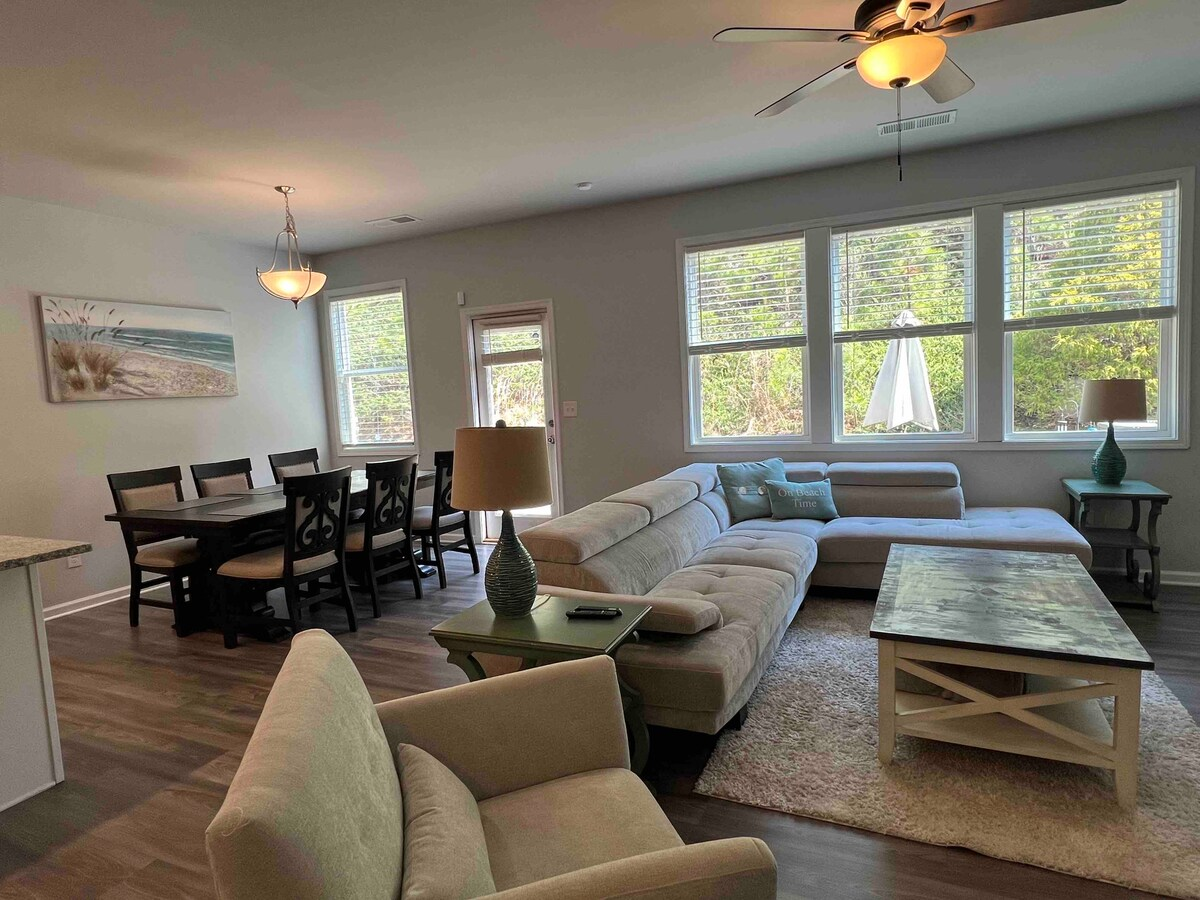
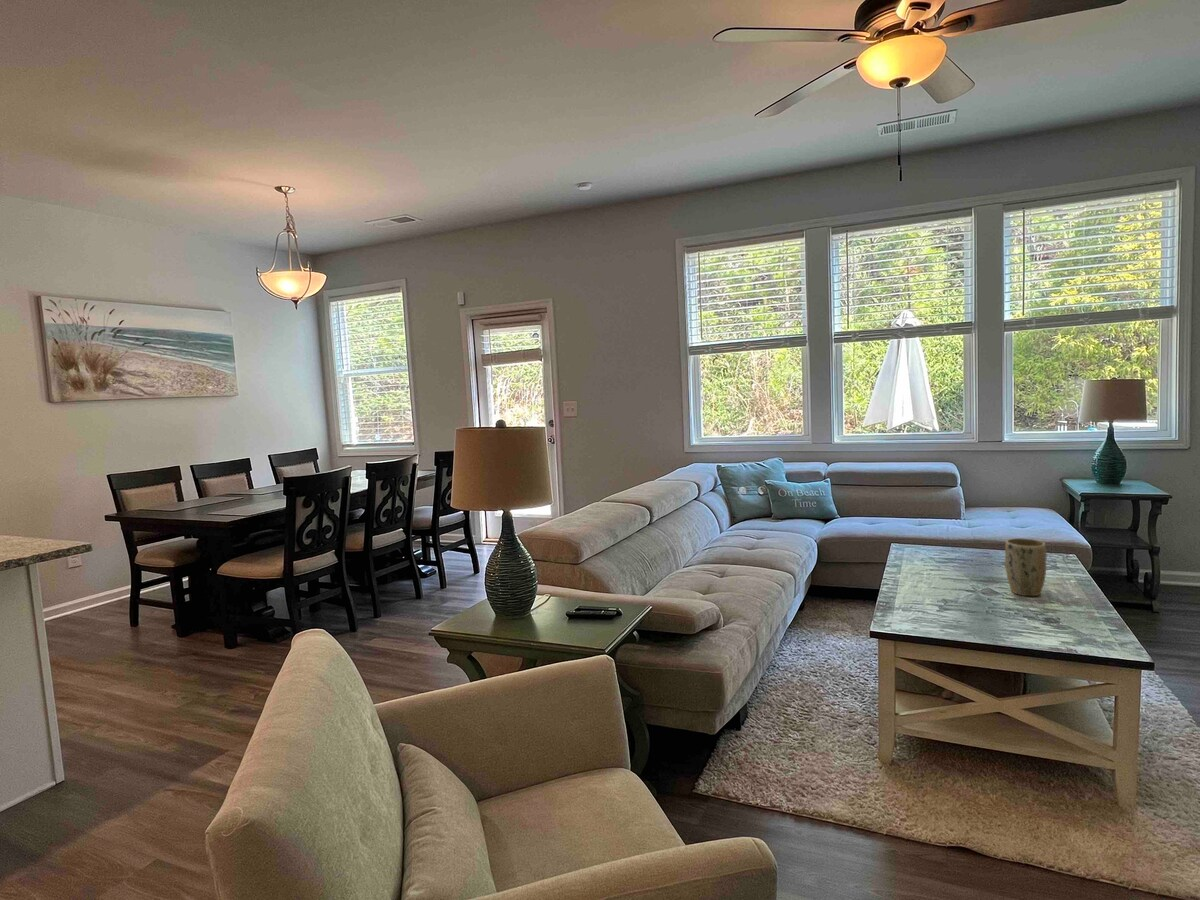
+ plant pot (1025, 567)
